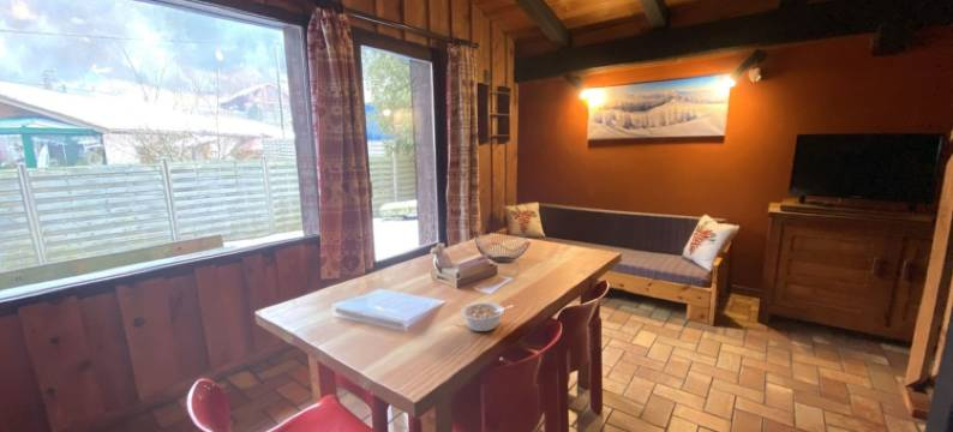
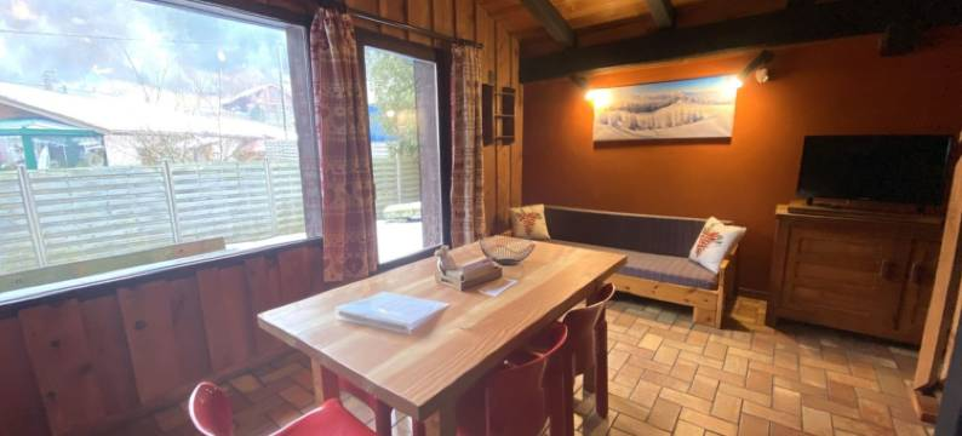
- legume (484, 316)
